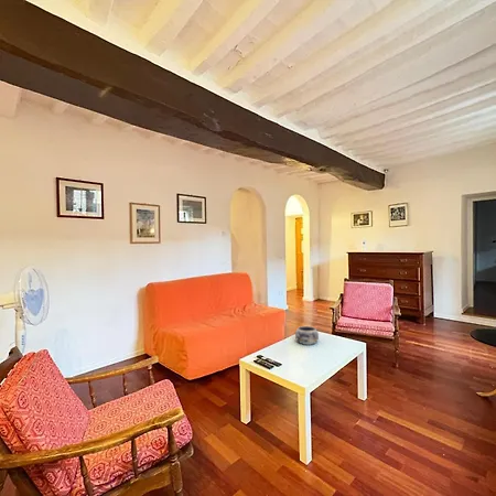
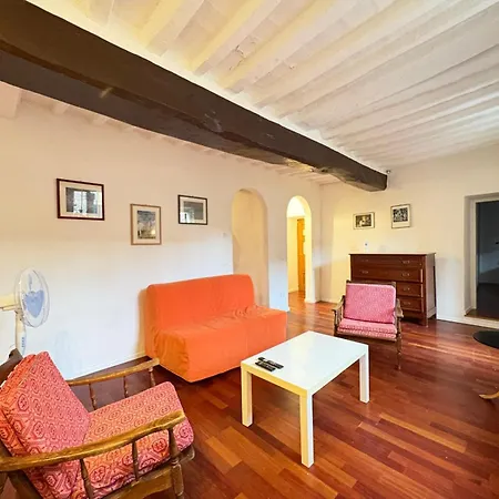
- decorative bowl (306, 335)
